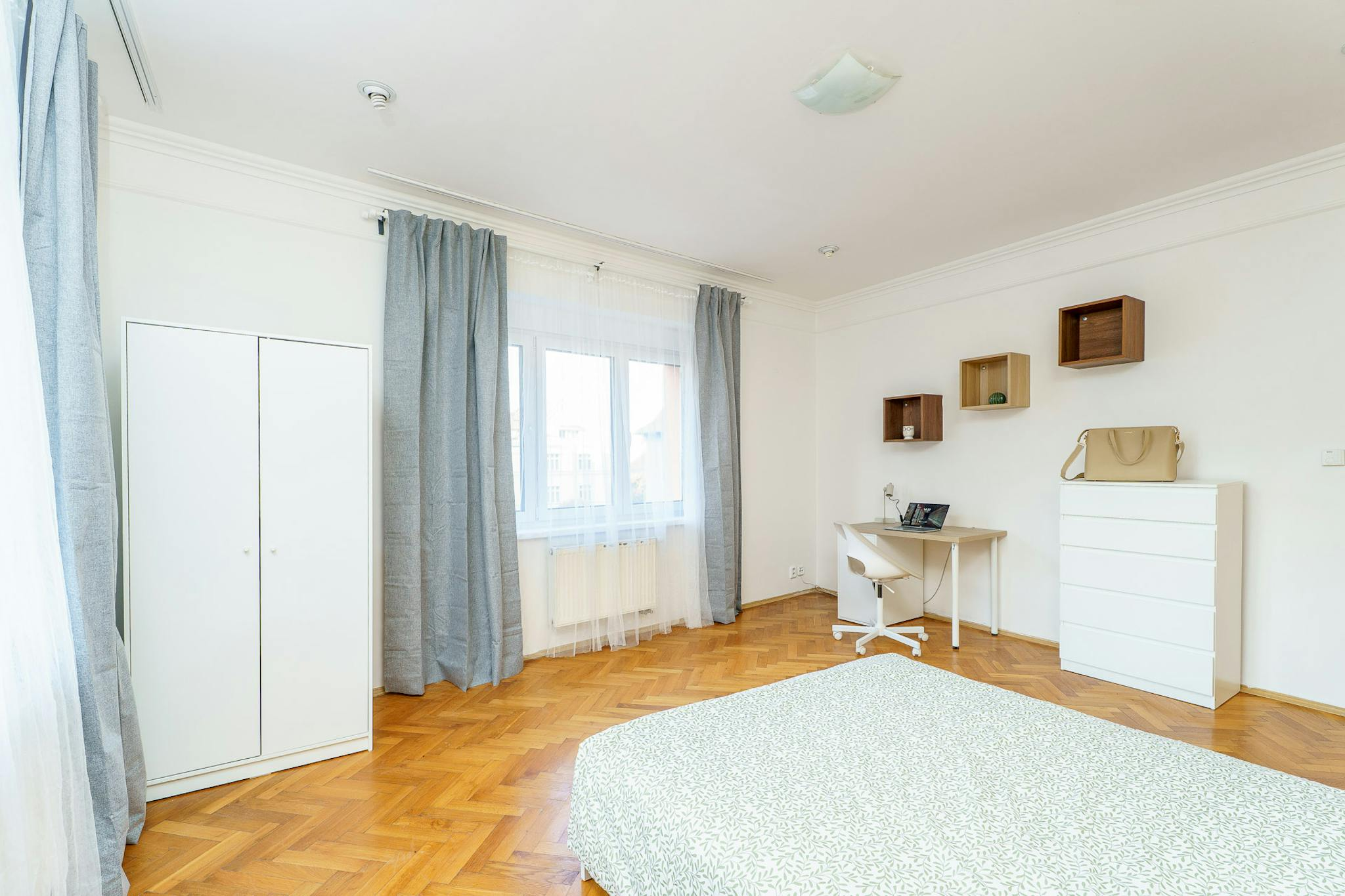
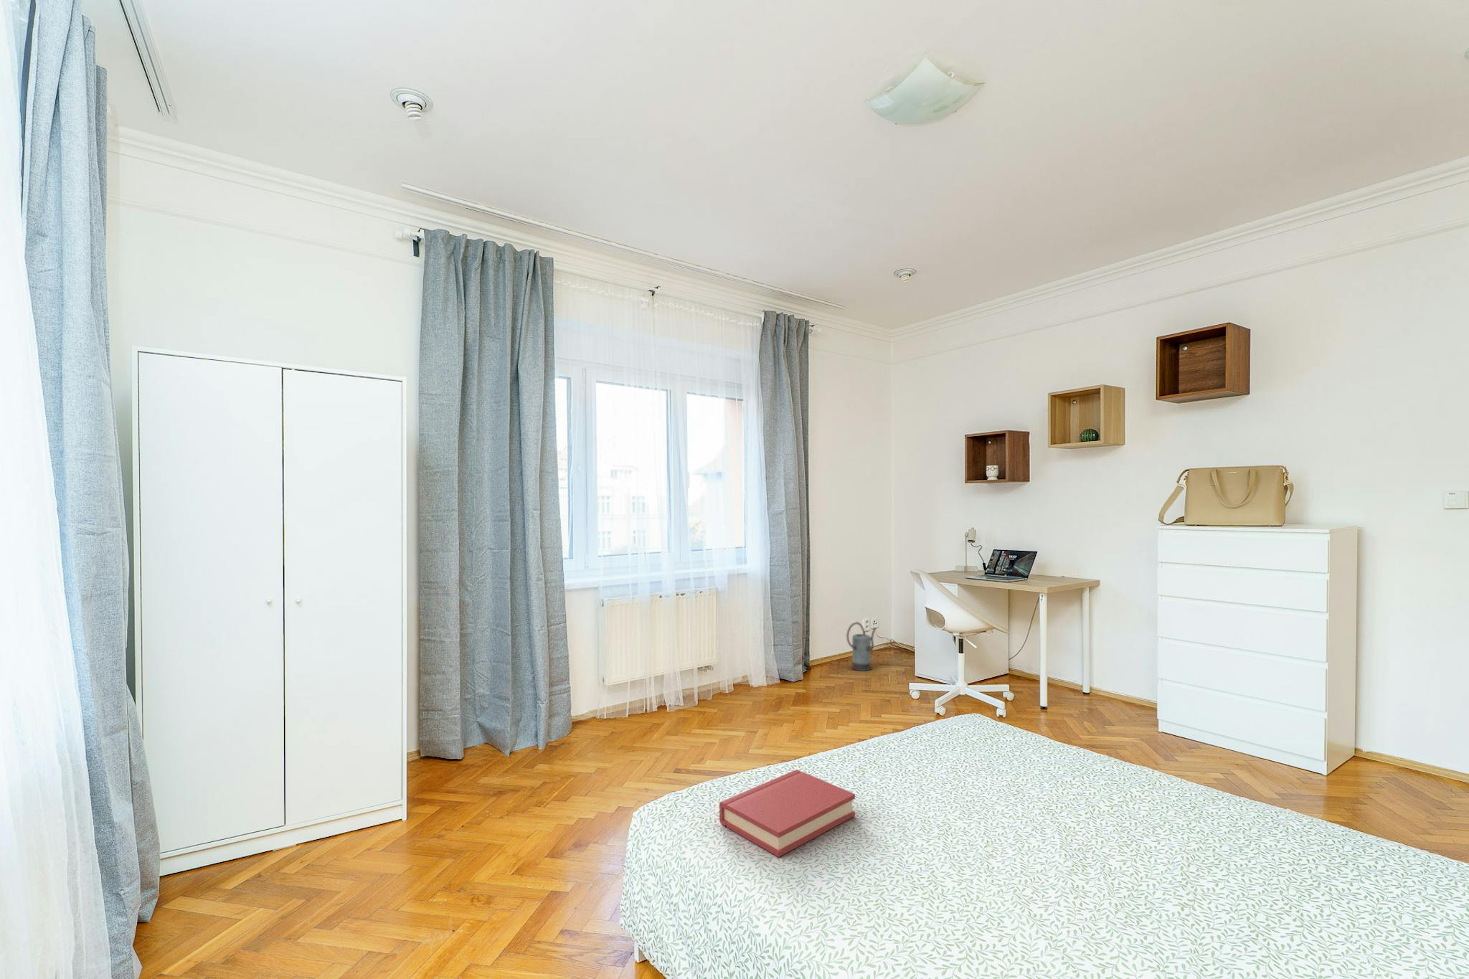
+ watering can (862, 644)
+ hardback book (787, 809)
